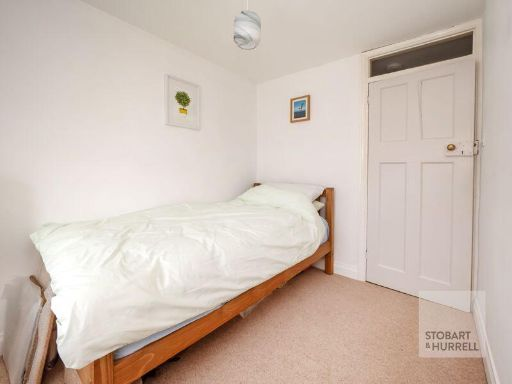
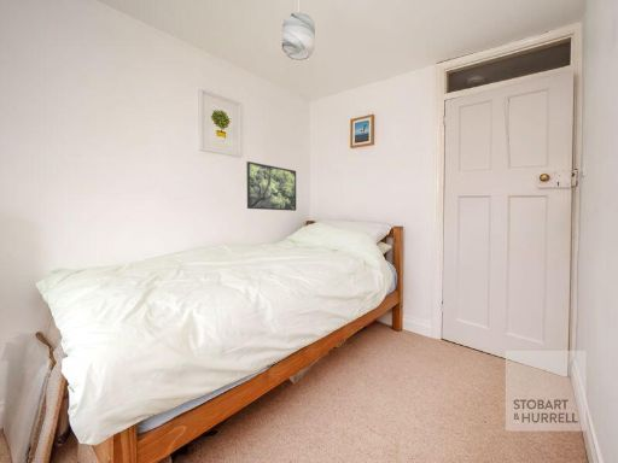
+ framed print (273, 188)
